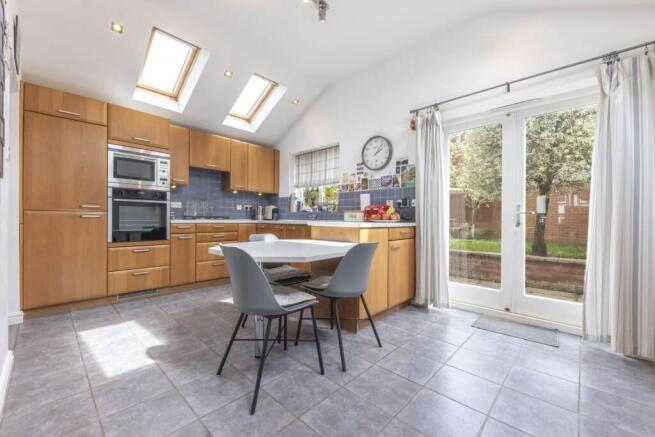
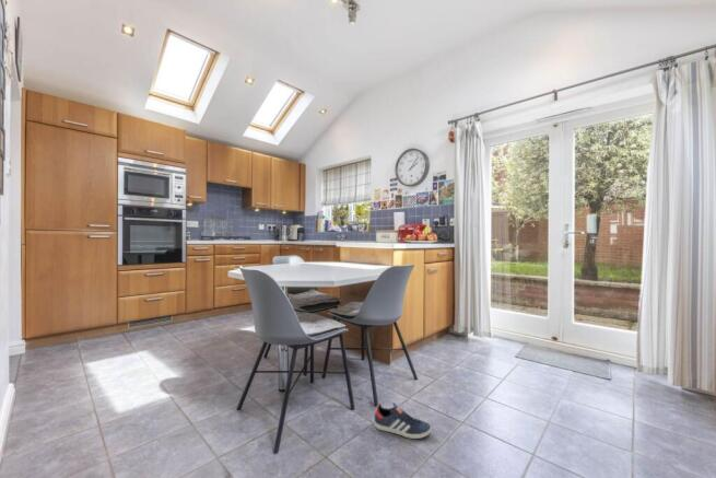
+ sneaker (401, 418)
